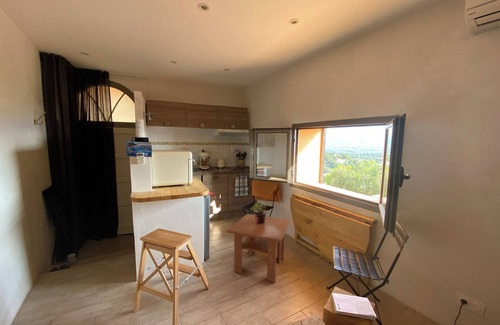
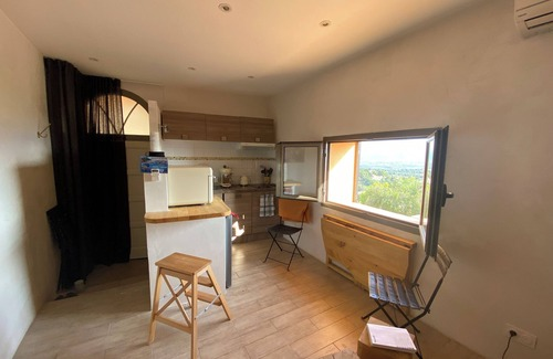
- potted plant (258, 212)
- coffee table (260, 245)
